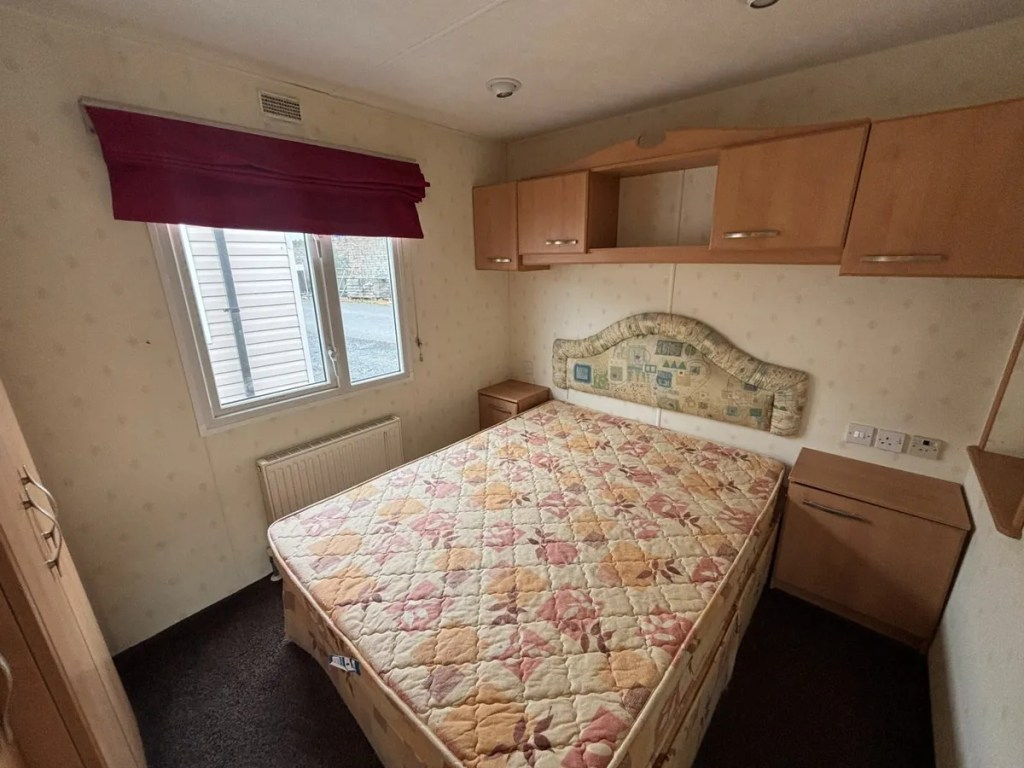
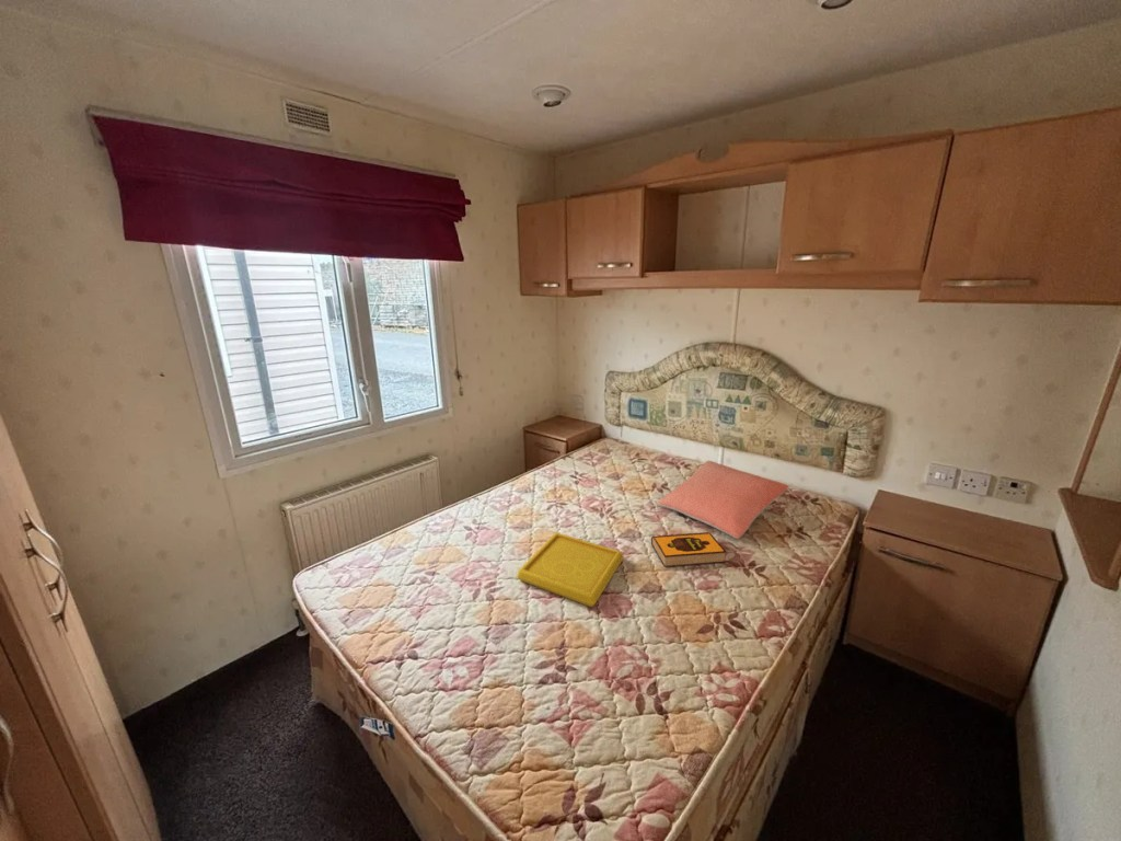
+ serving tray (571, 565)
+ hardback book (686, 548)
+ pillow (720, 494)
